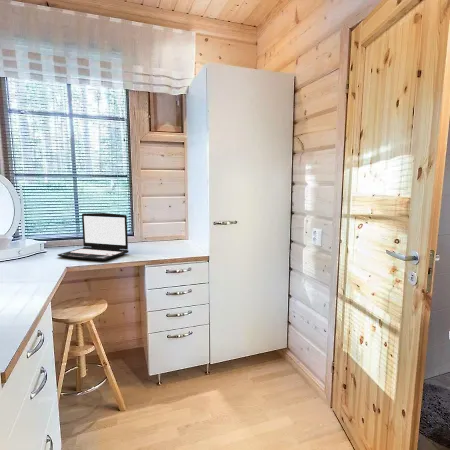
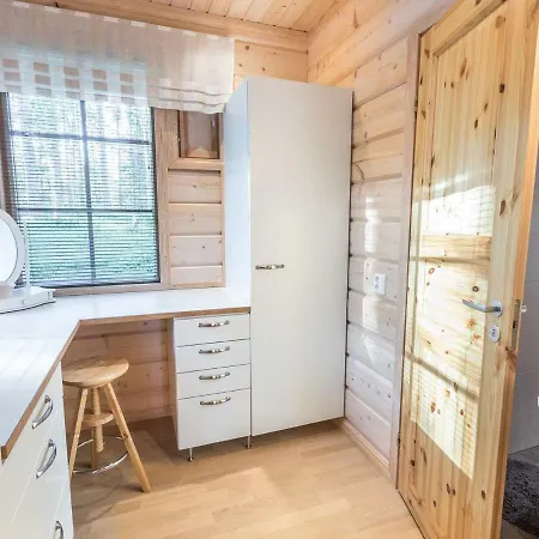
- laptop (92, 235)
